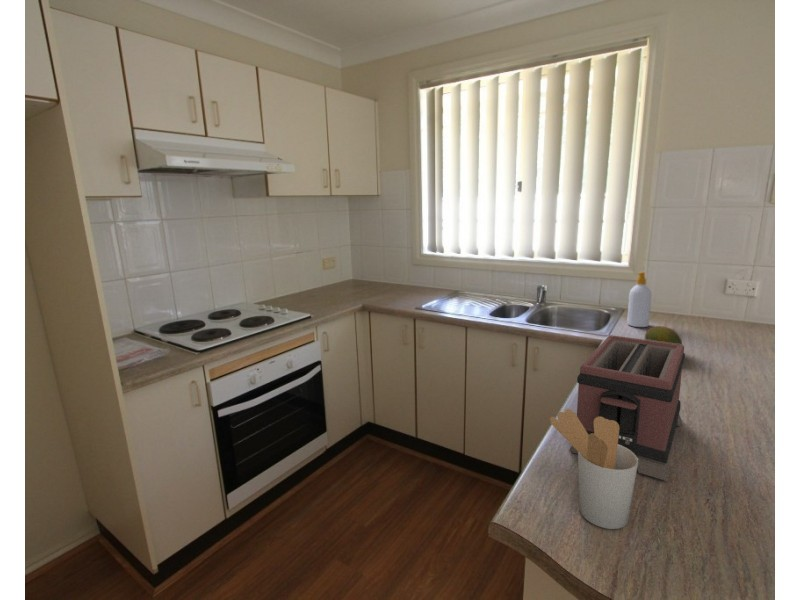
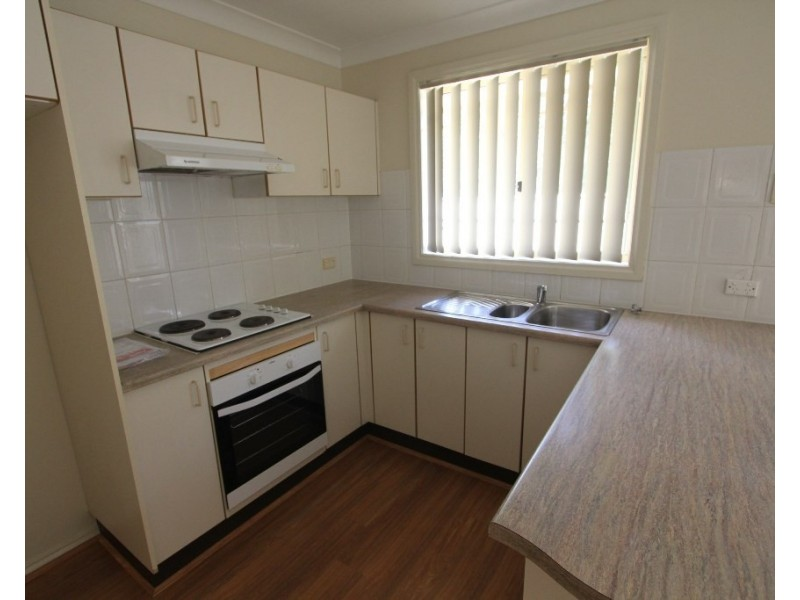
- utensil holder (591, 464)
- fruit (662, 341)
- toaster (630, 397)
- soap bottle (639, 298)
